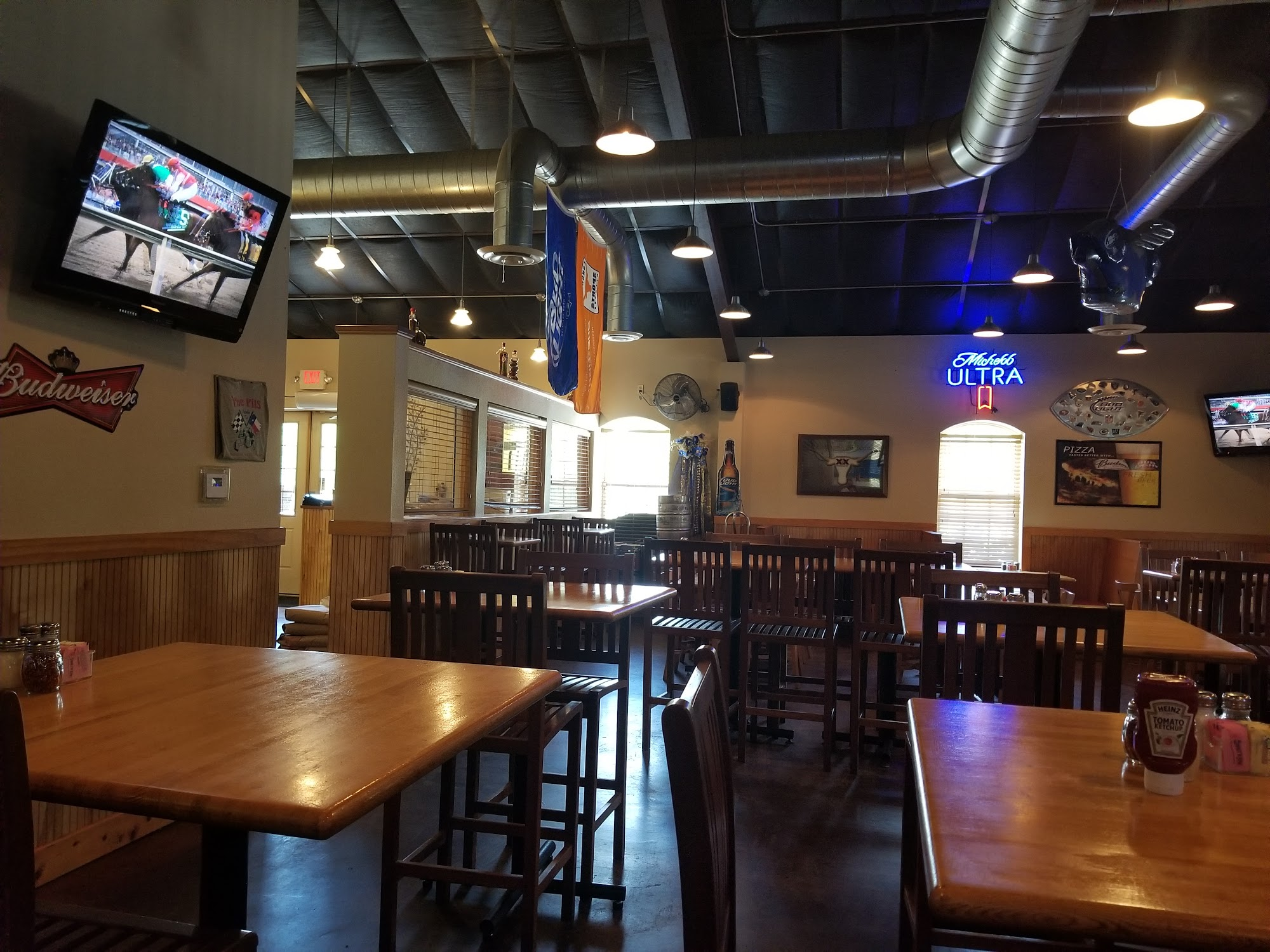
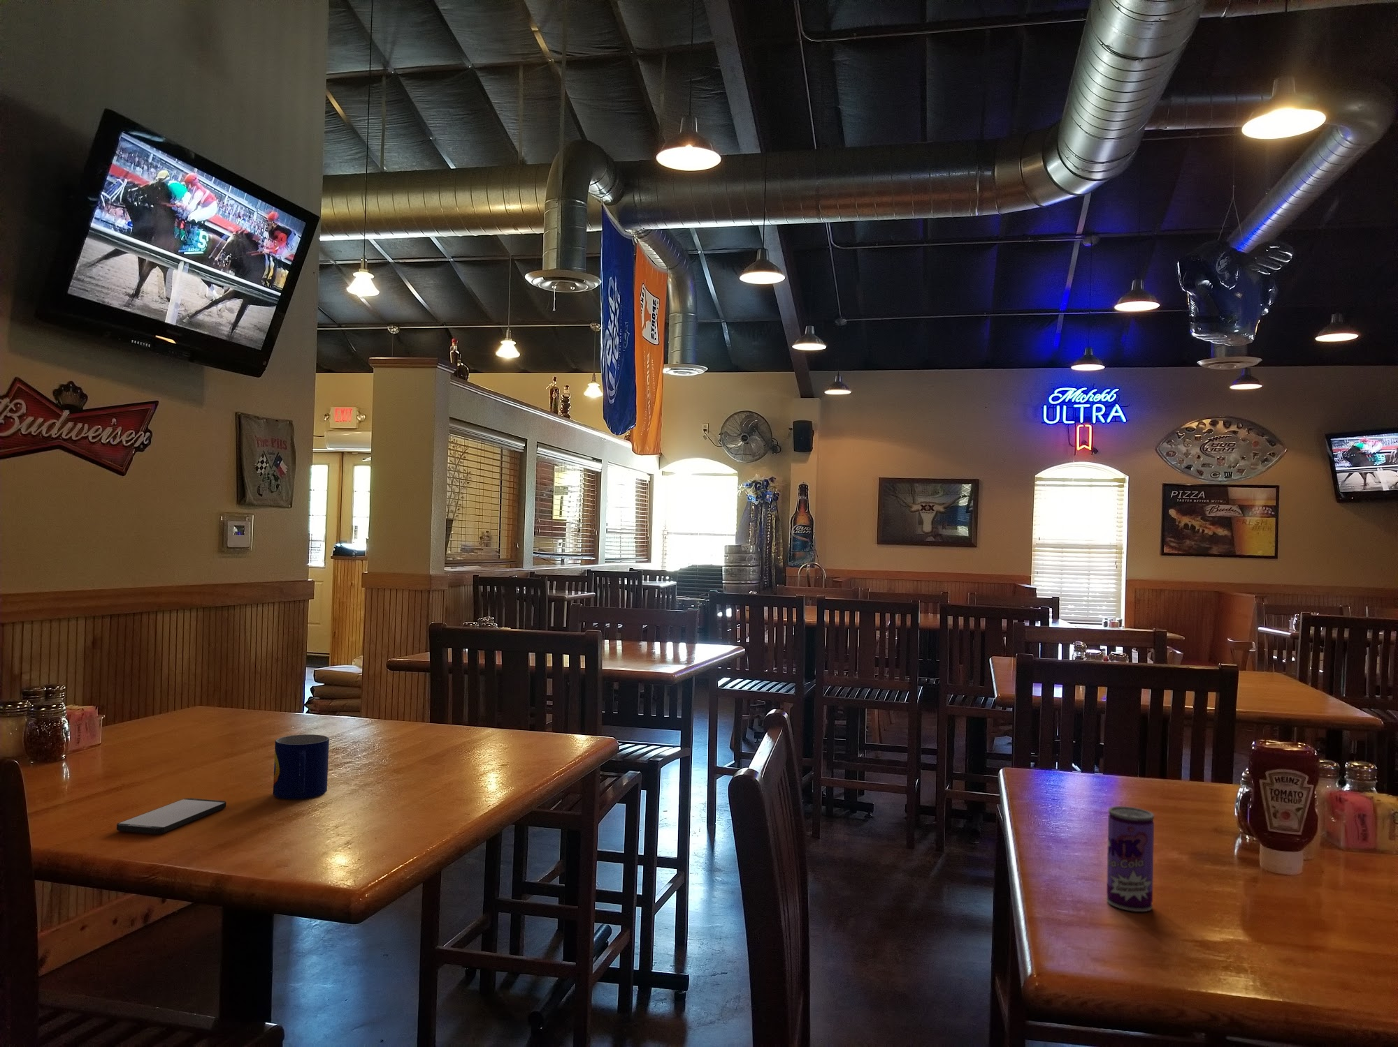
+ smartphone (173, 815)
+ beverage can (1129, 857)
+ mug (302, 769)
